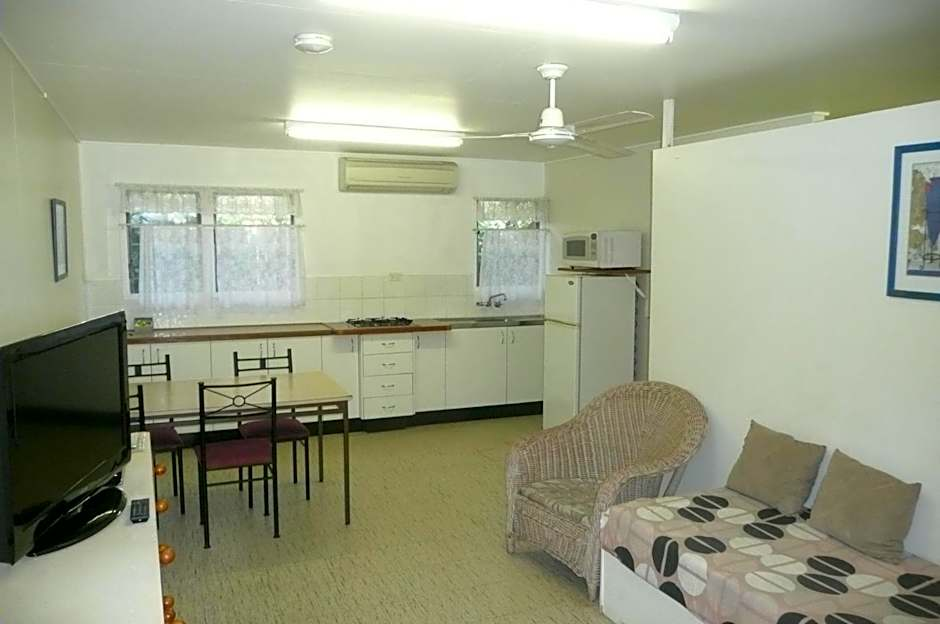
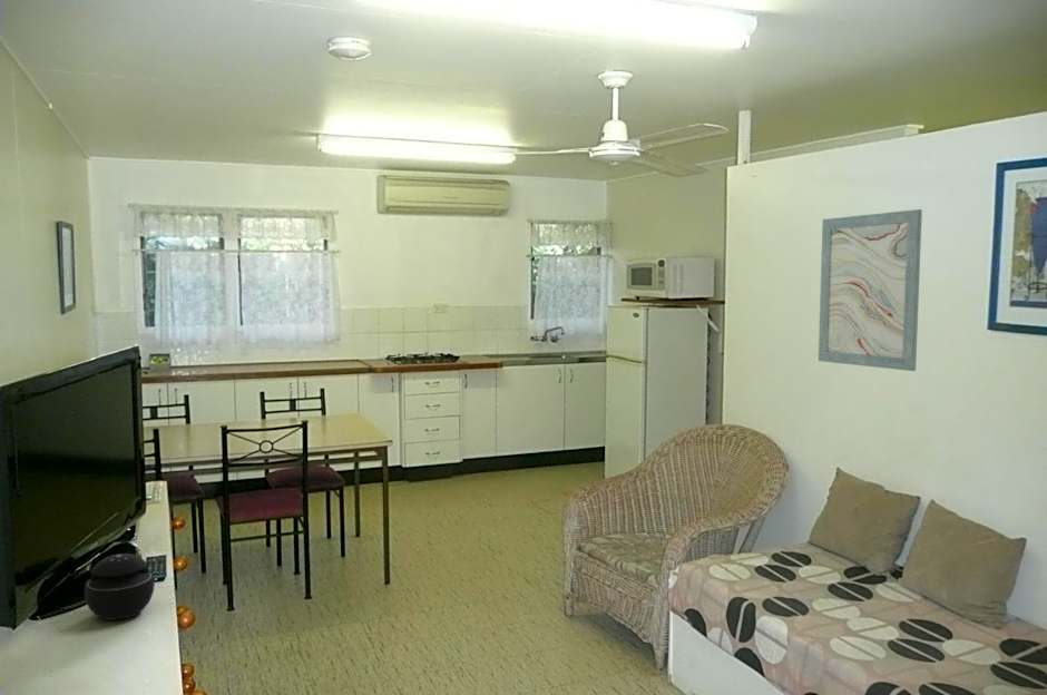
+ speaker (119, 584)
+ wall art (865, 291)
